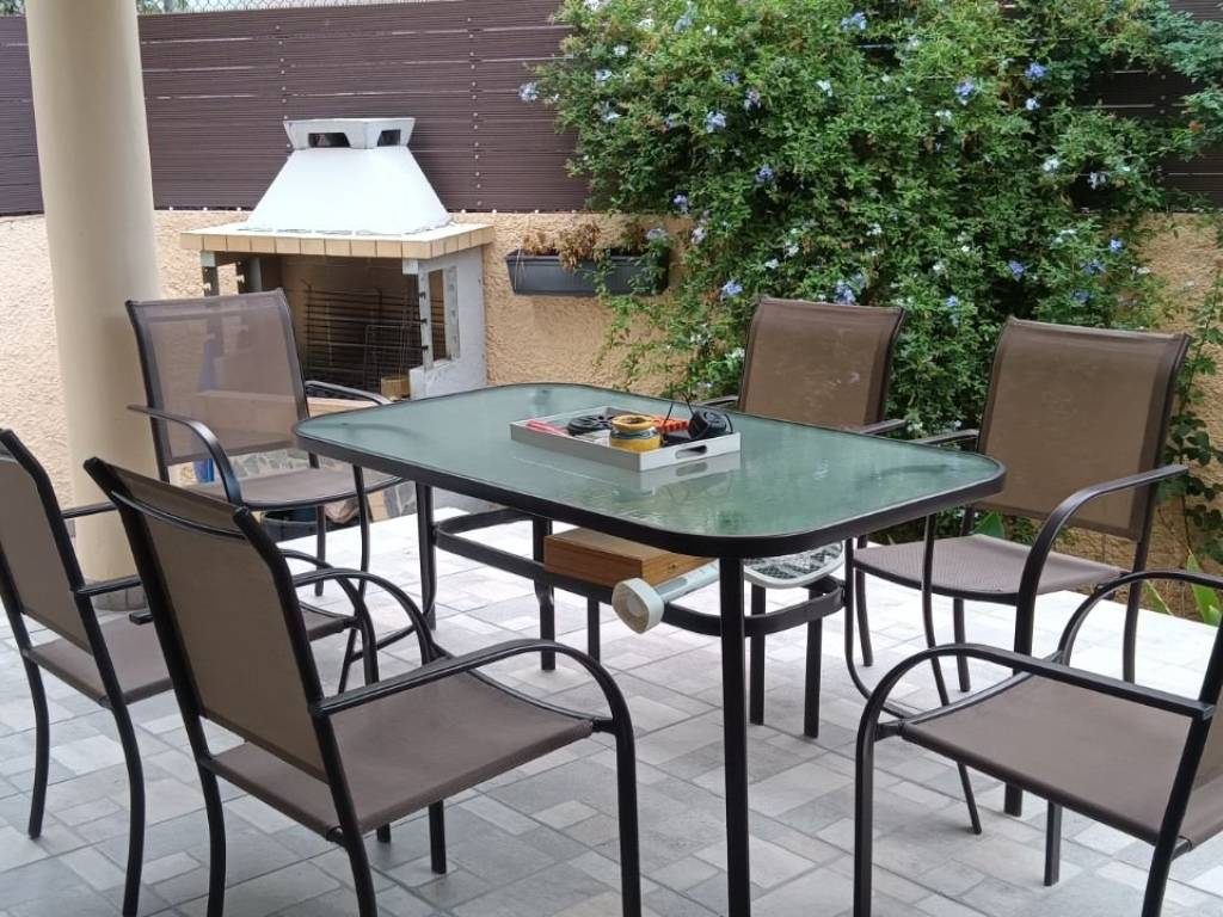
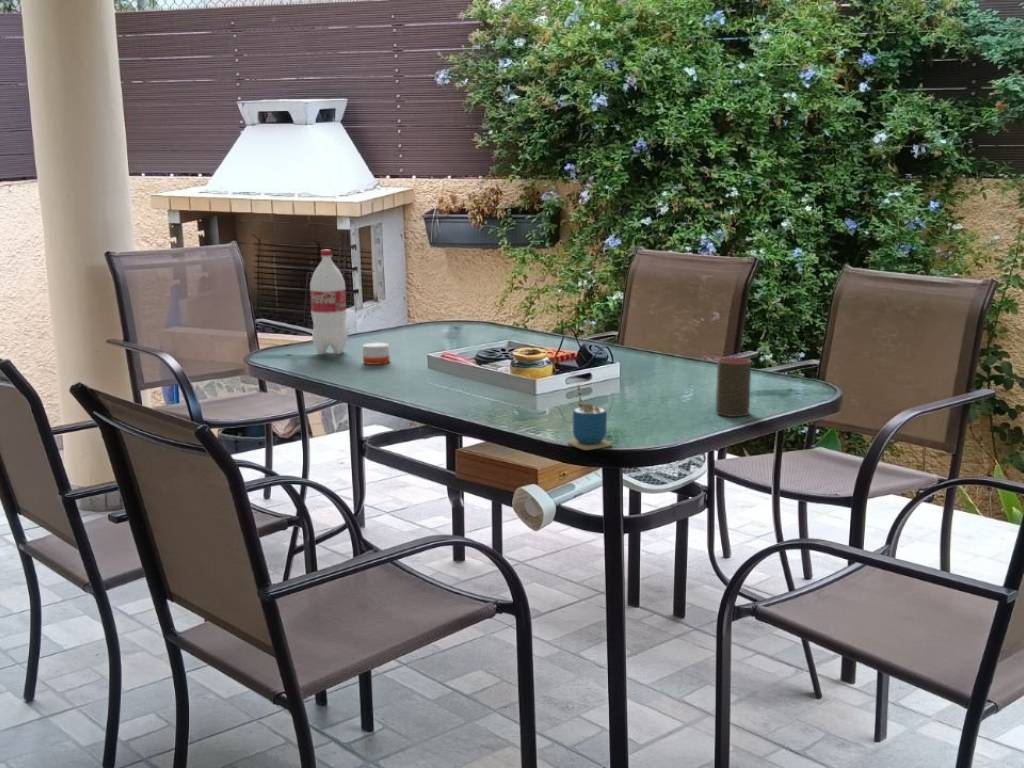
+ candle (375, 344)
+ cup (733, 386)
+ bottle (328, 301)
+ cup (589, 415)
